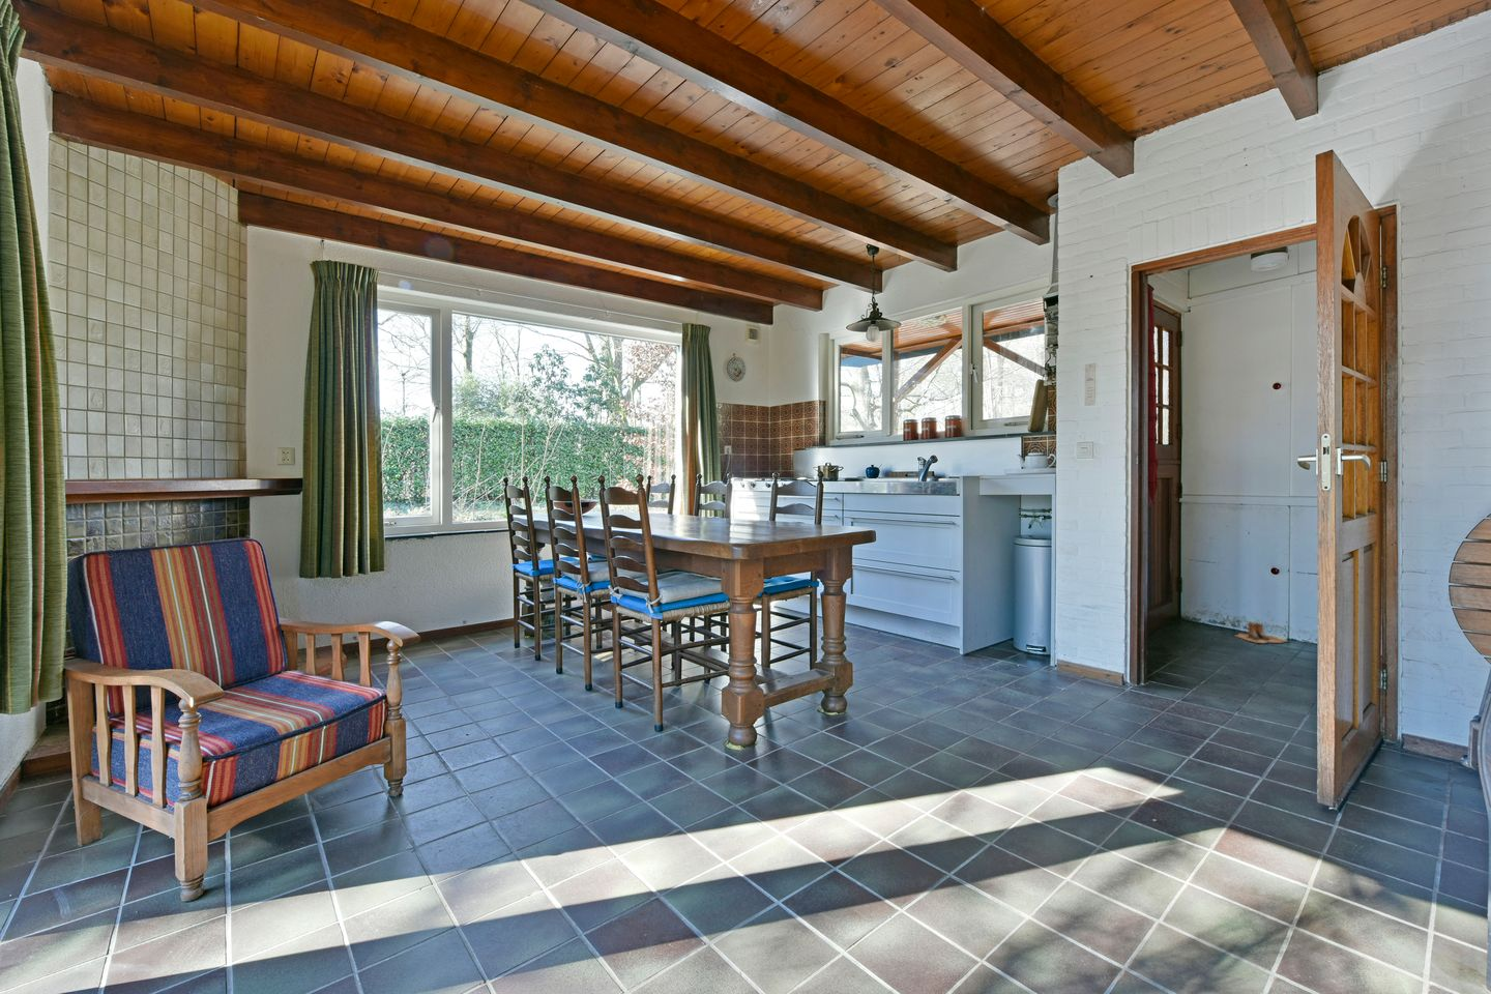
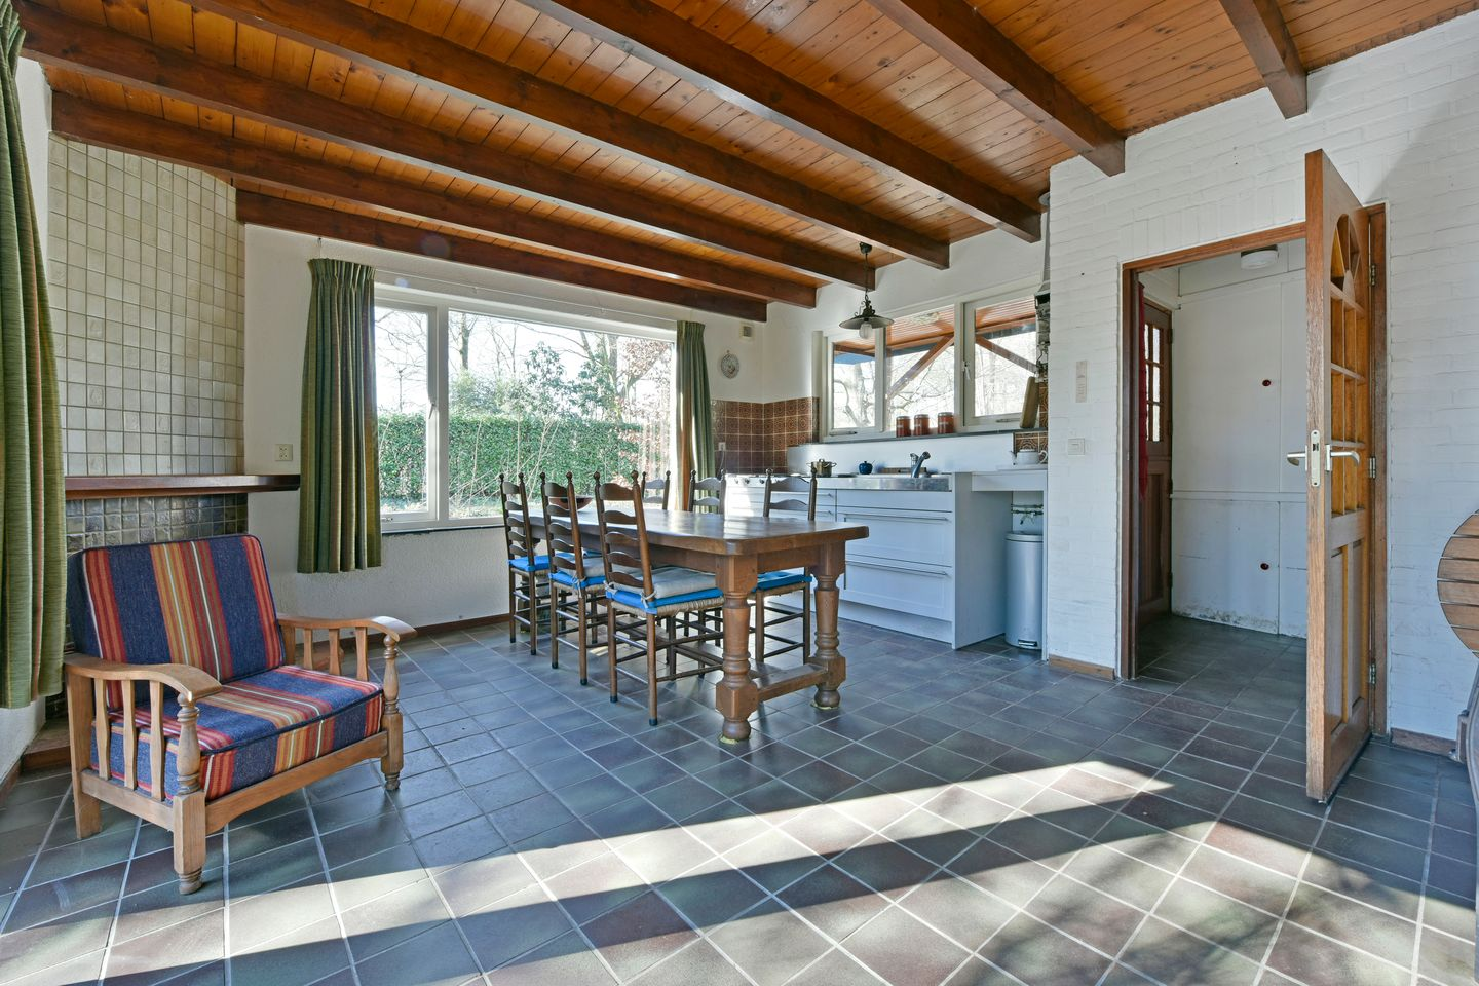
- boots (1259, 630)
